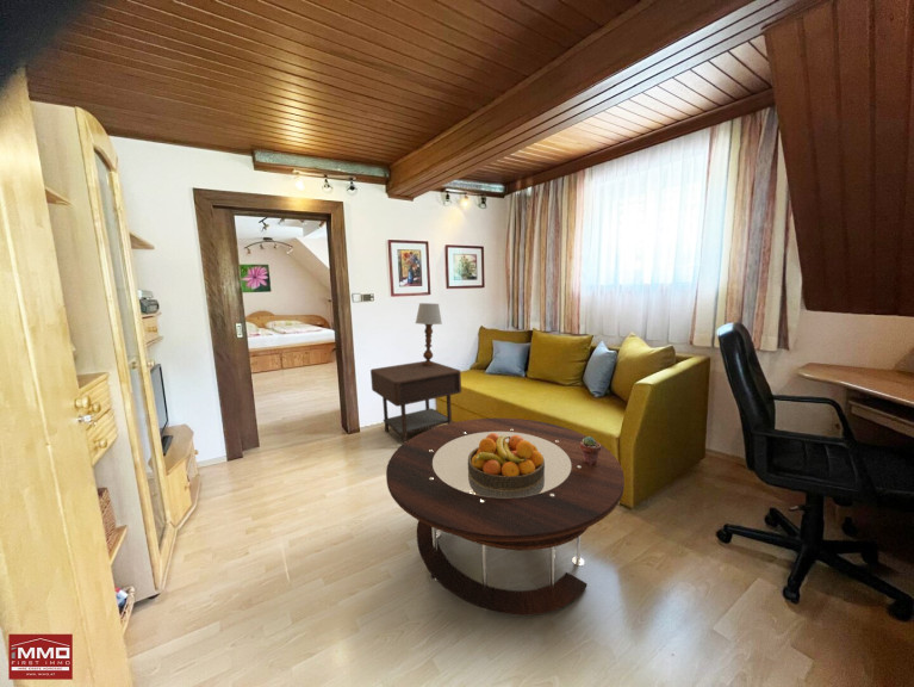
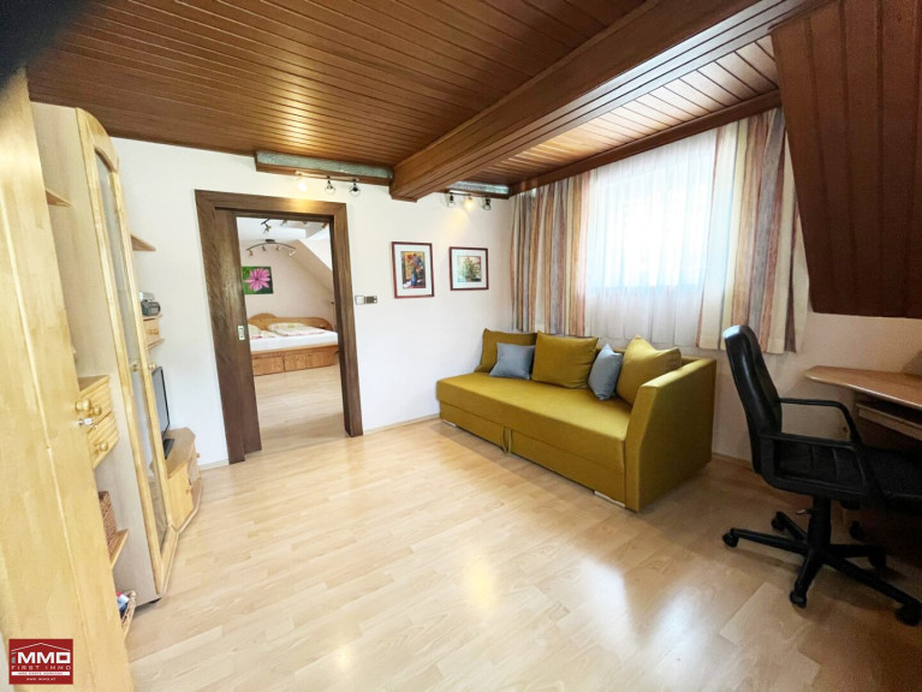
- table lamp (425, 334)
- coffee table (500, 503)
- potted succulent (590, 448)
- side table (416, 401)
- fruit bowl (505, 452)
